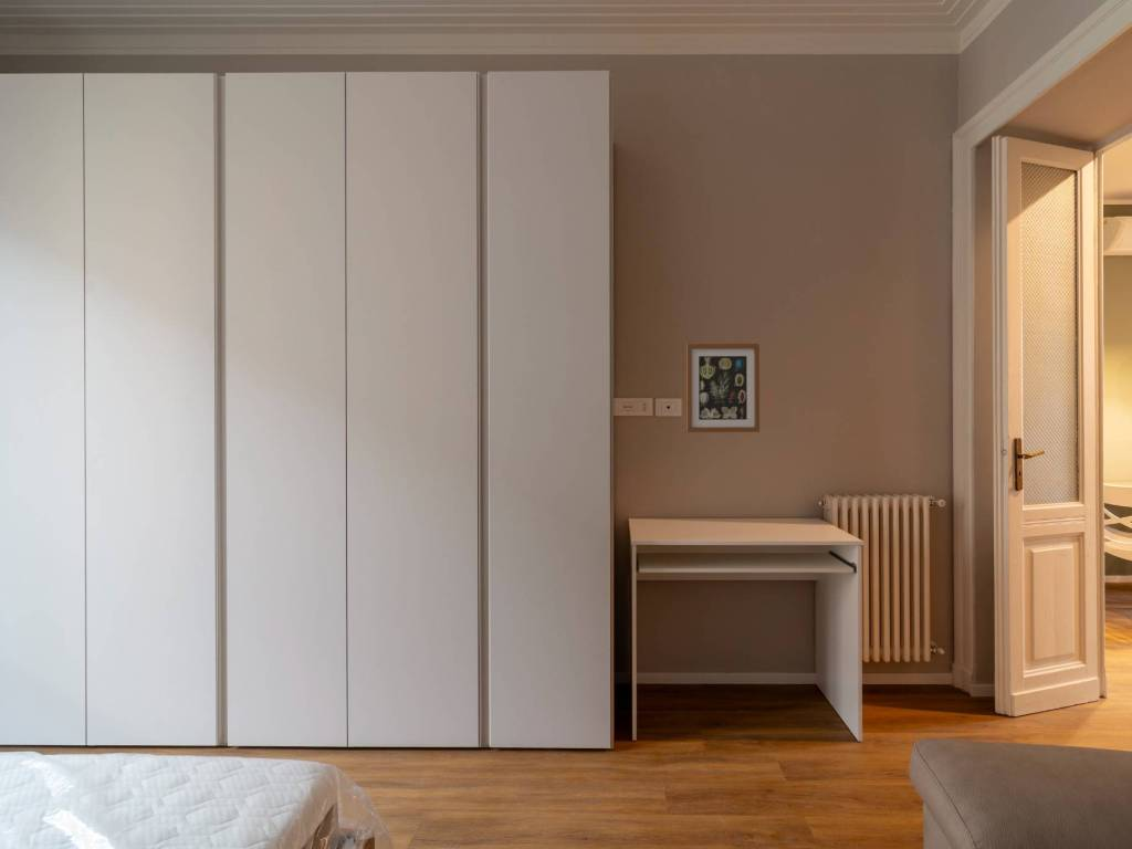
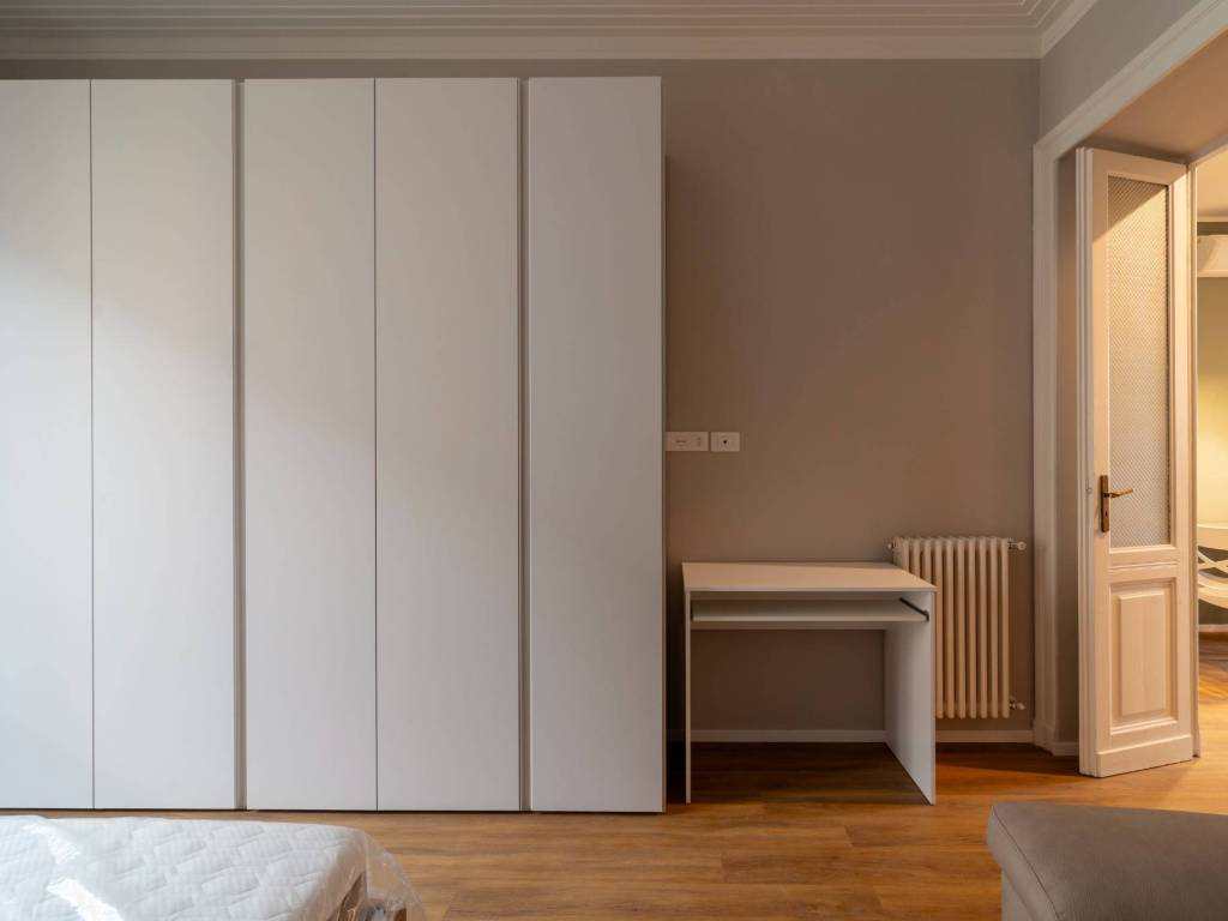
- wall art (723, 387)
